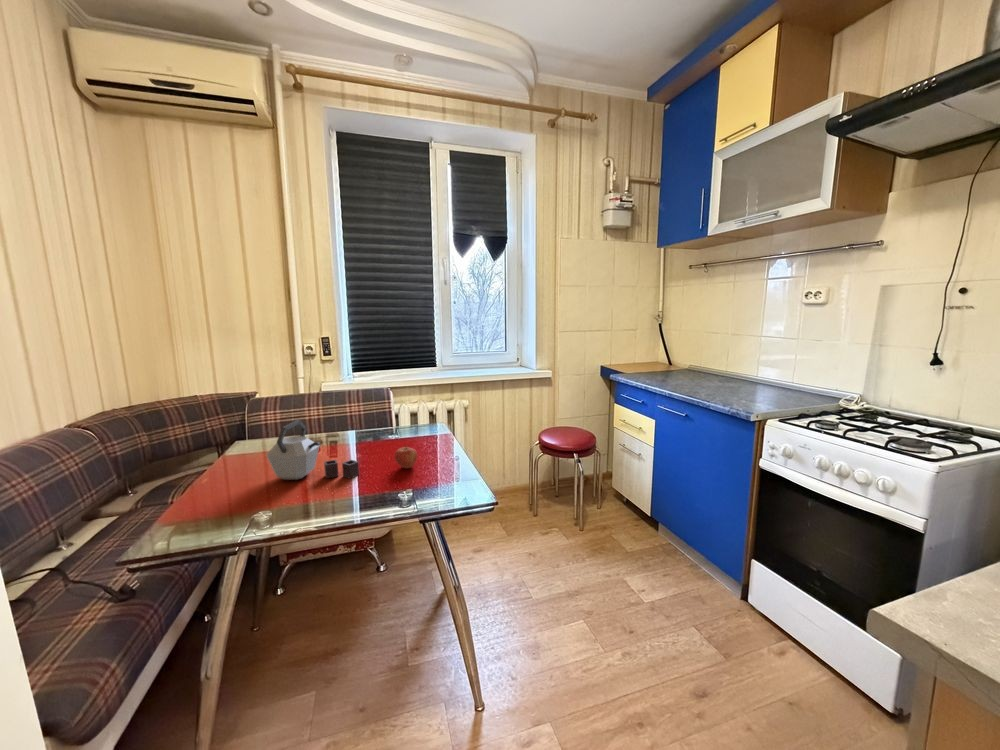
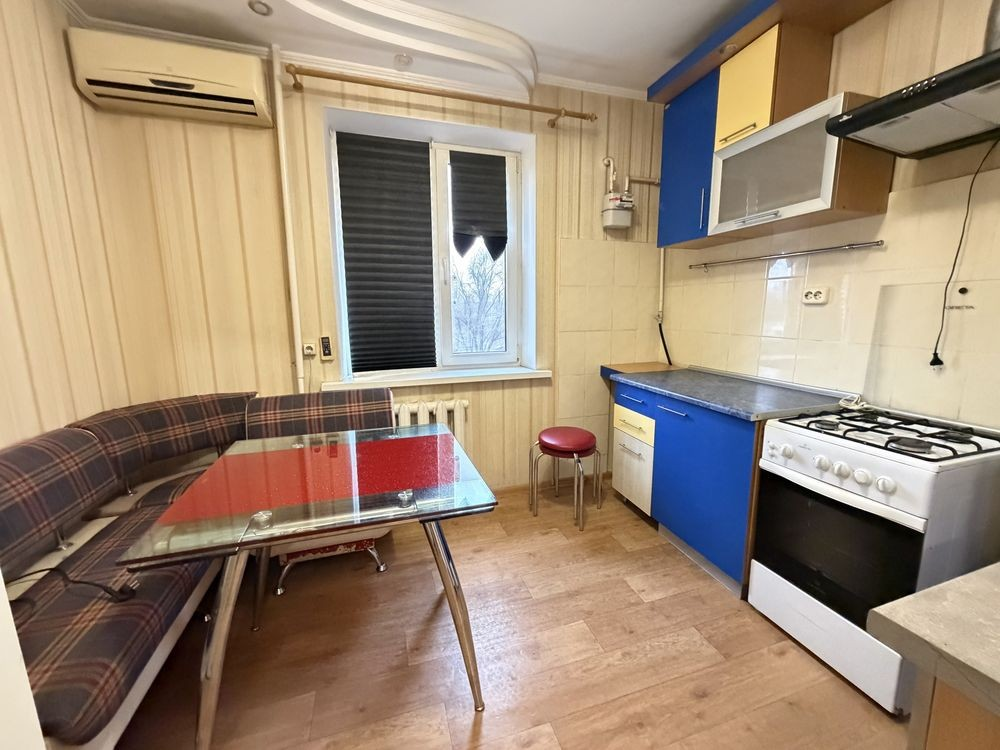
- kettle (315, 450)
- apple (405, 456)
